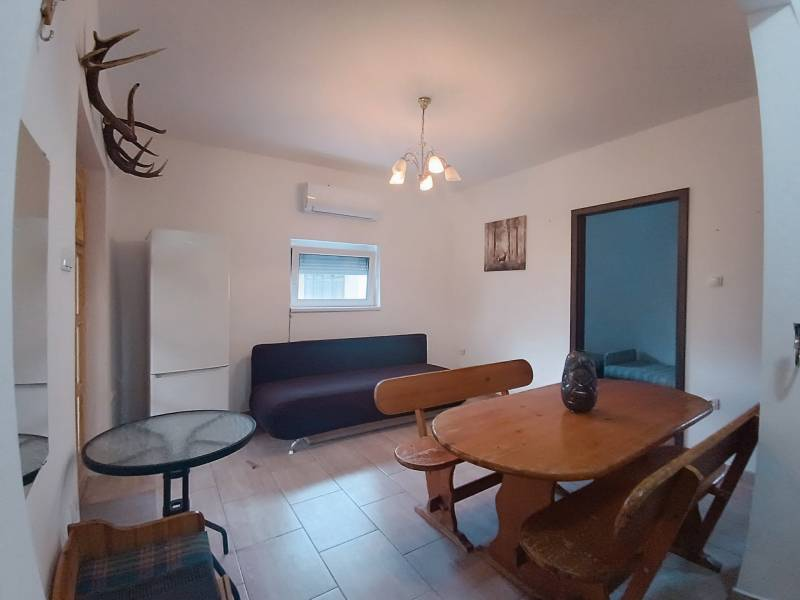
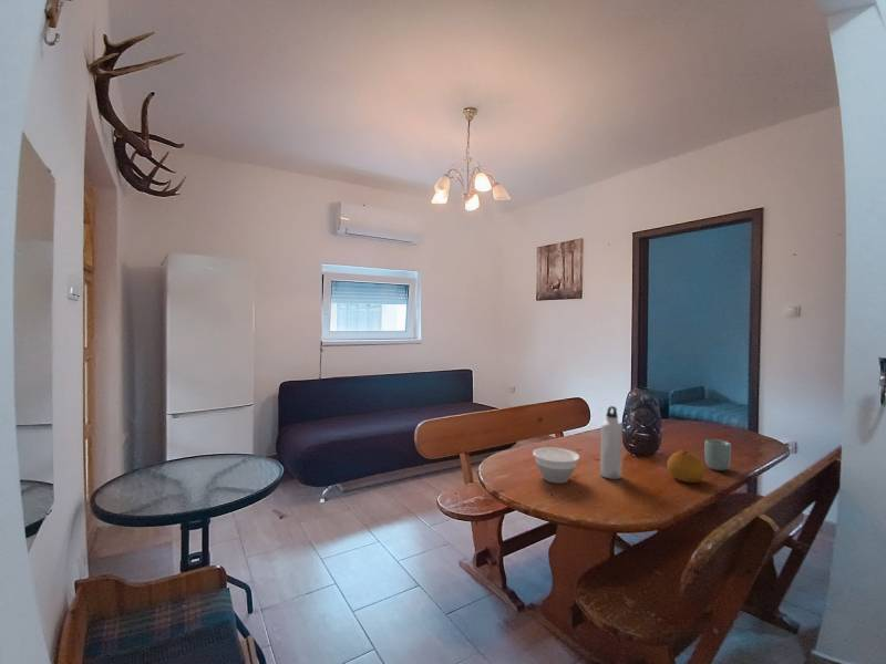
+ water bottle (611, 440)
+ cup (717, 455)
+ bowl (555, 466)
+ fruit (684, 465)
